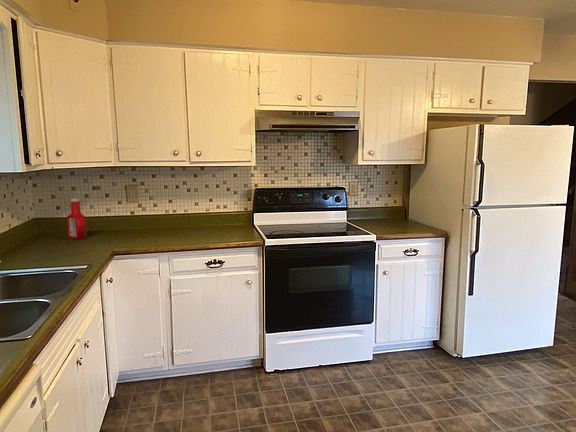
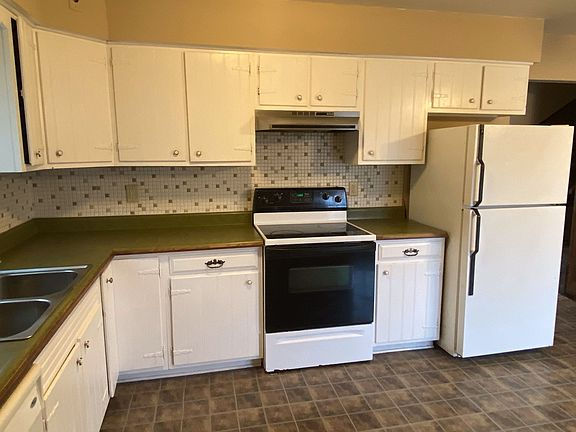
- soap bottle (76, 218)
